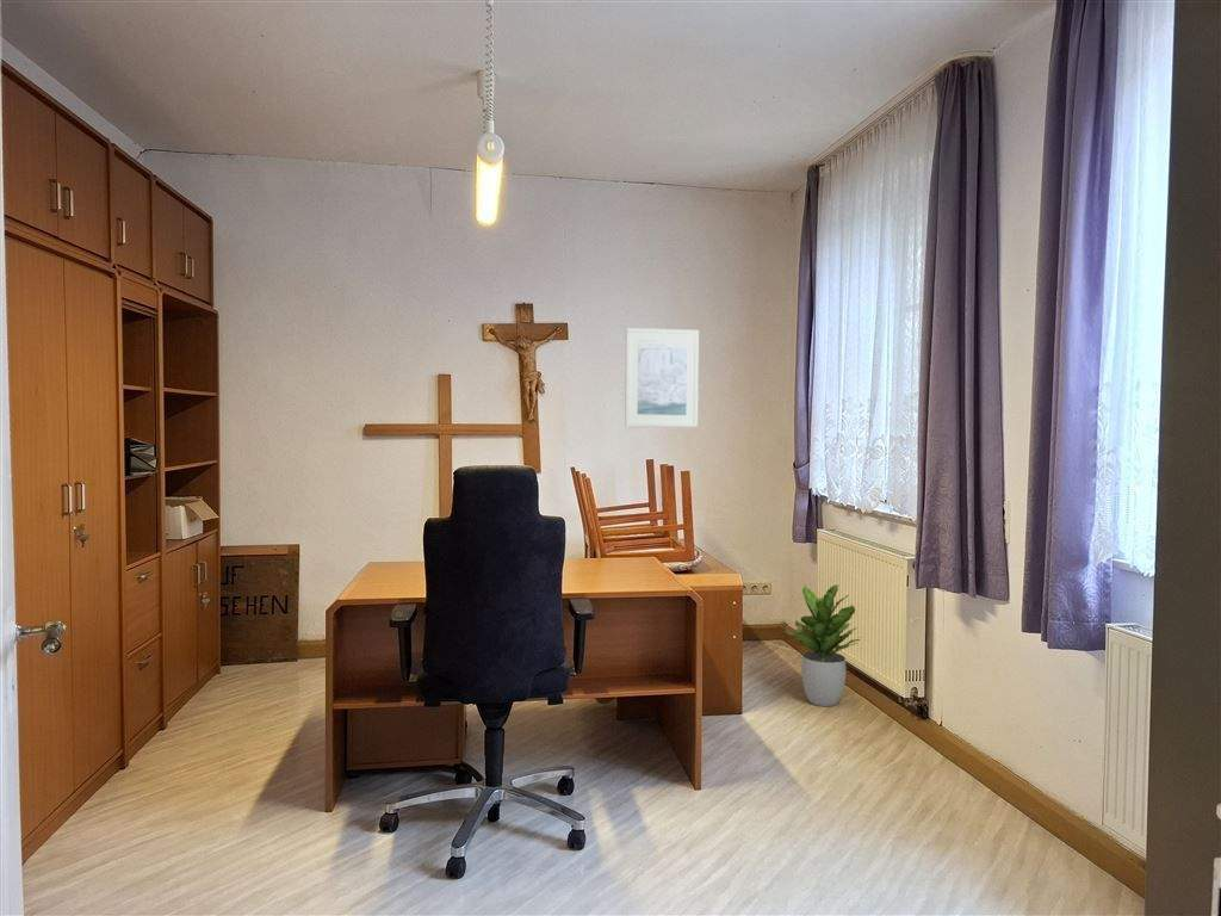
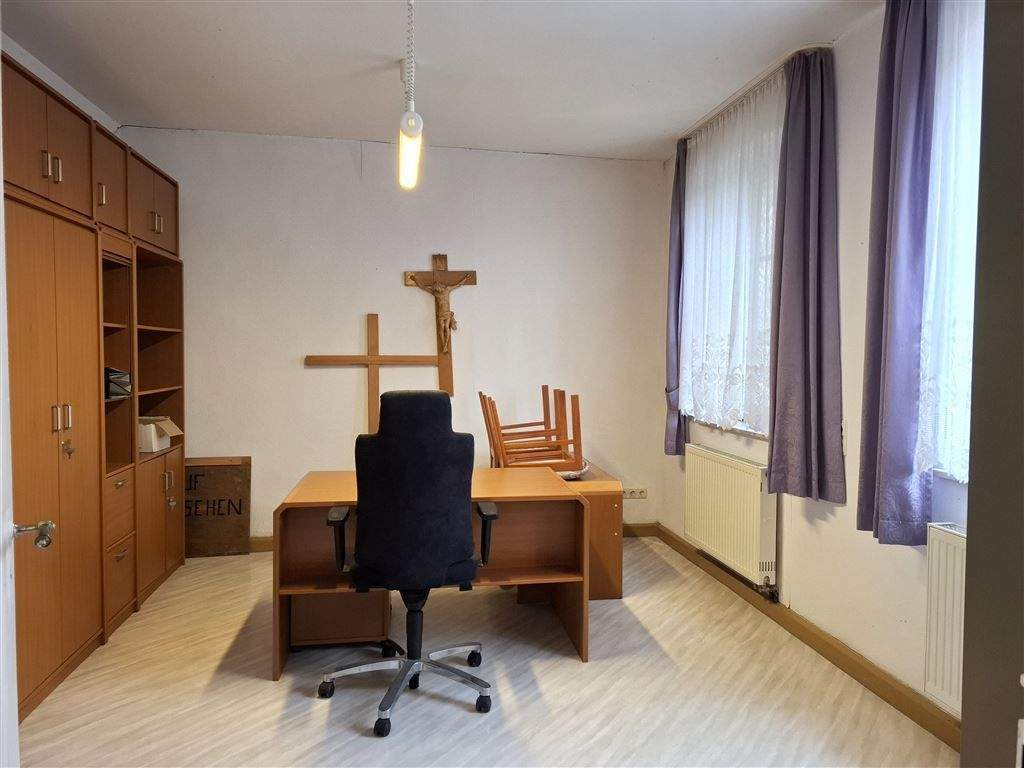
- potted plant (820, 642)
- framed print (662, 378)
